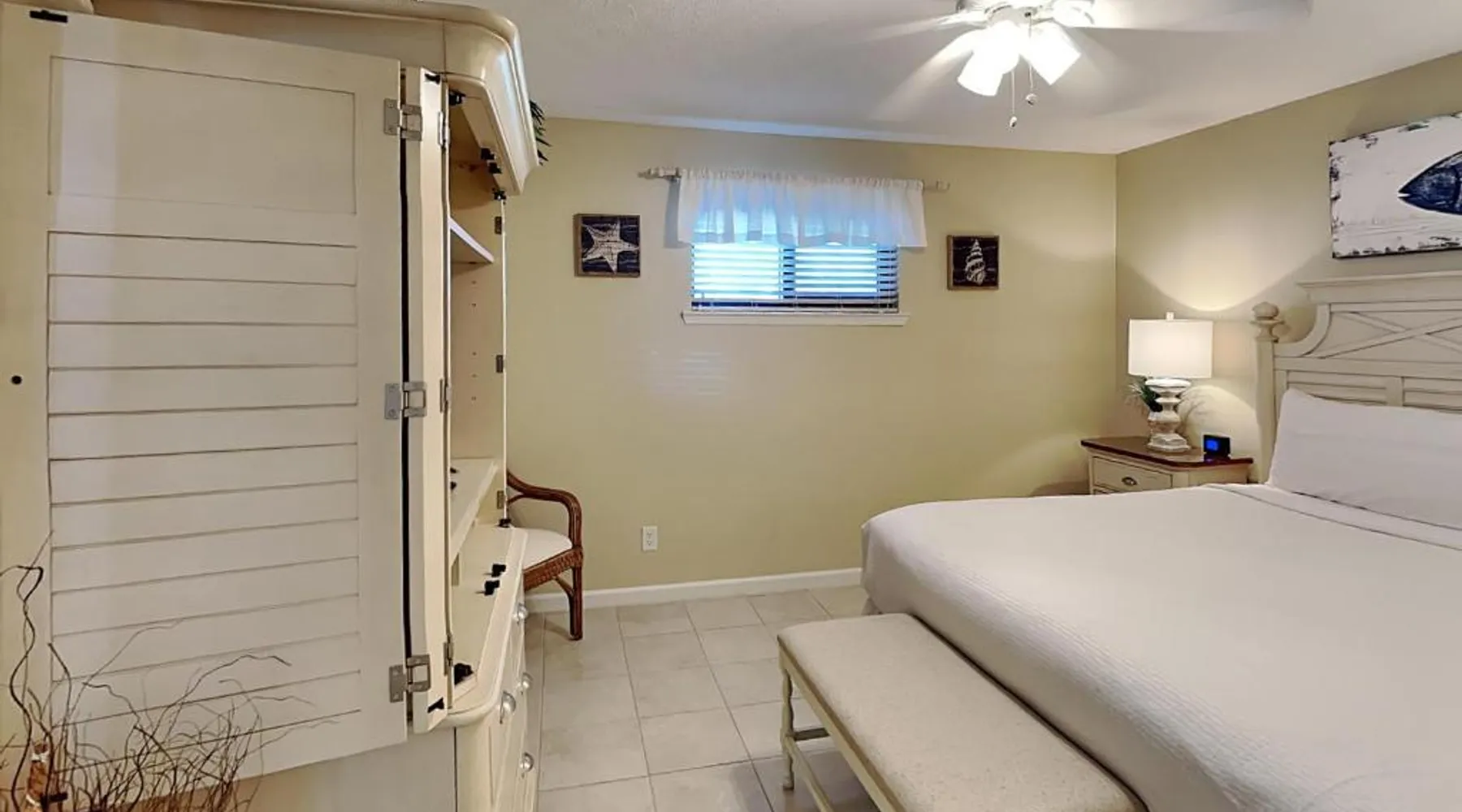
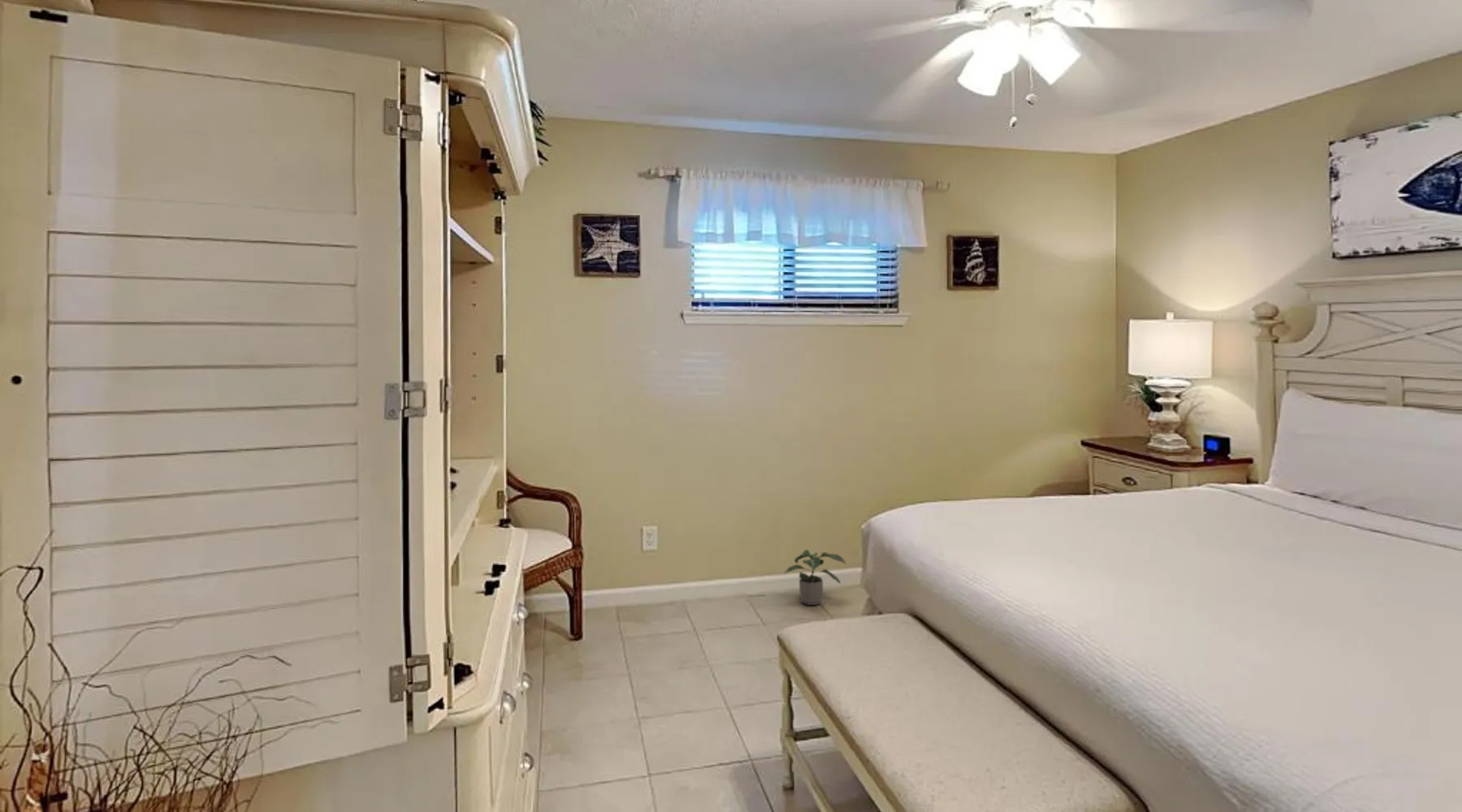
+ potted plant (814, 577)
